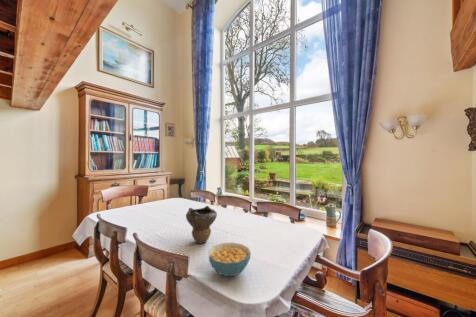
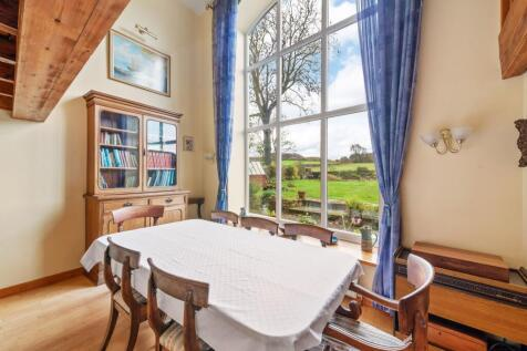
- cereal bowl (229, 262)
- decorative bowl (201, 225)
